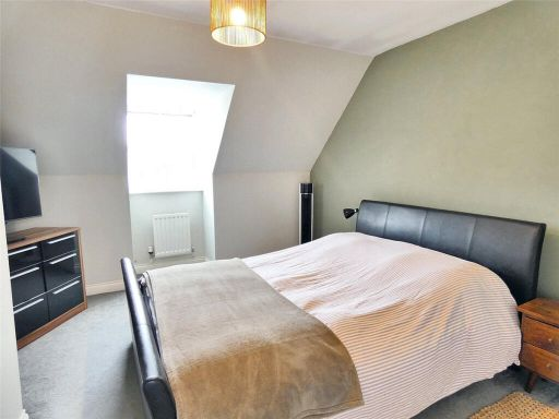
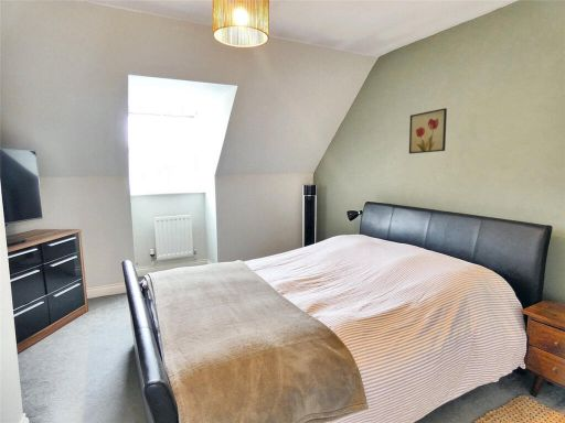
+ wall art (427, 132)
